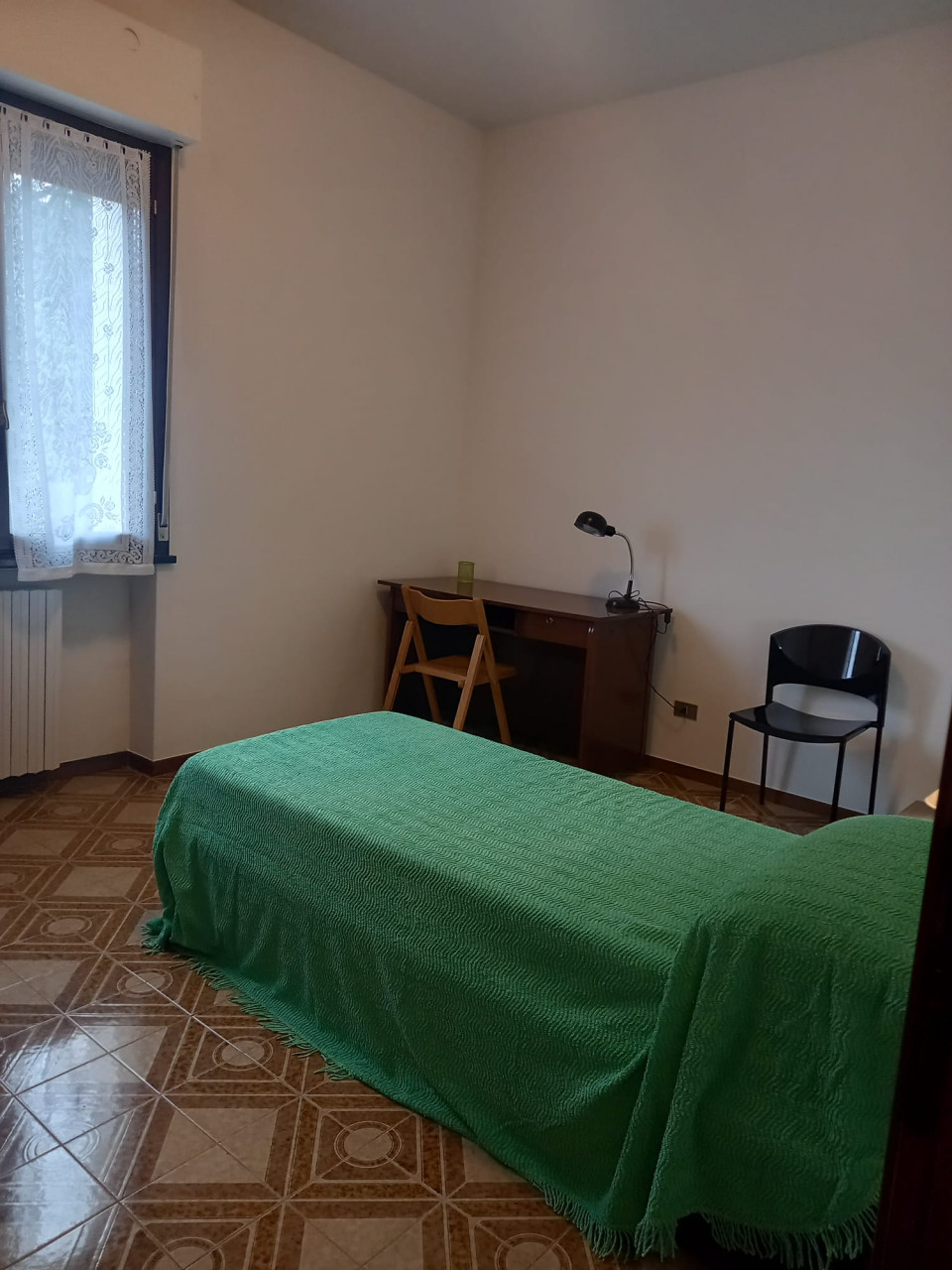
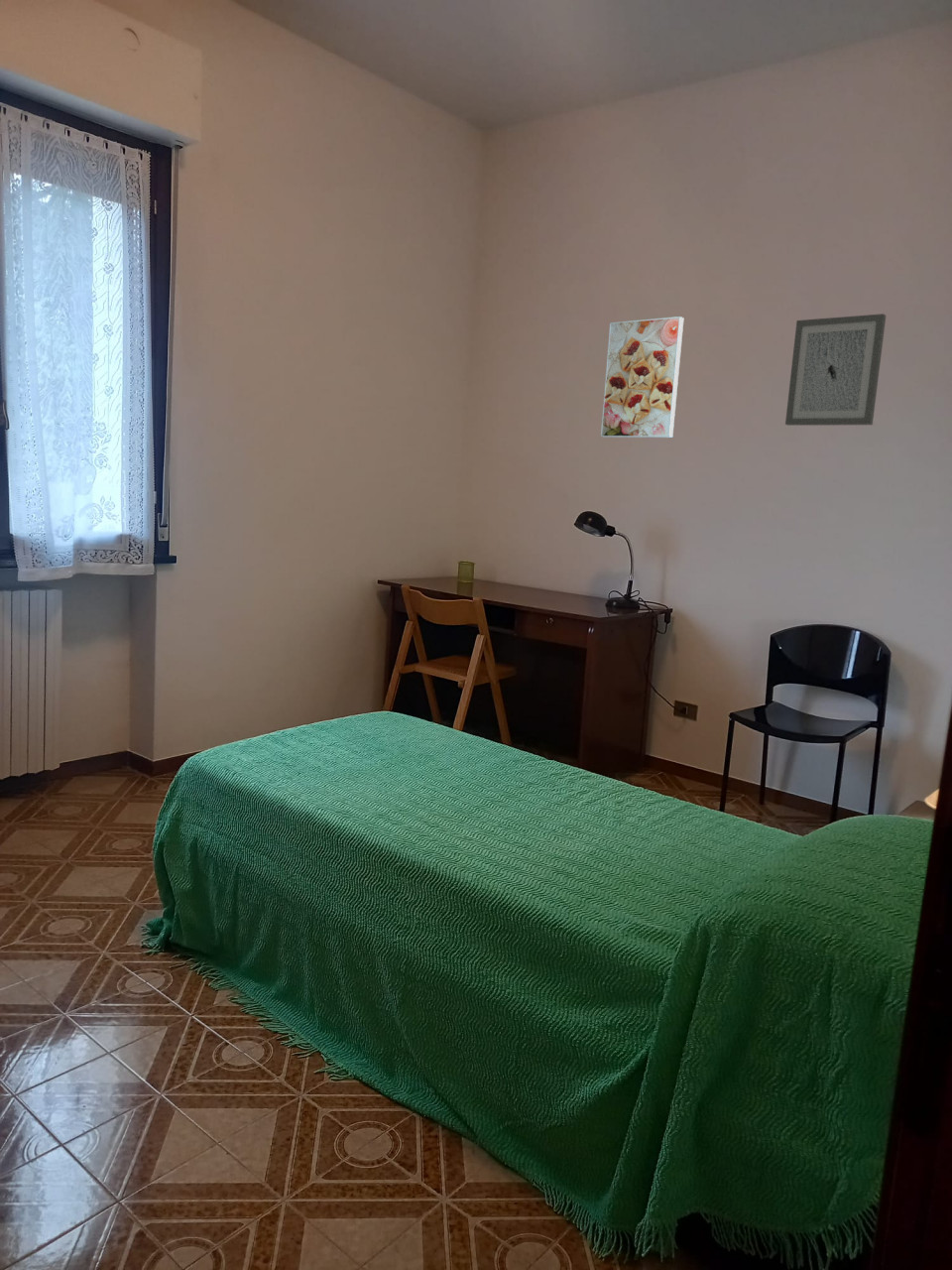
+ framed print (641, 379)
+ wall art (833, 371)
